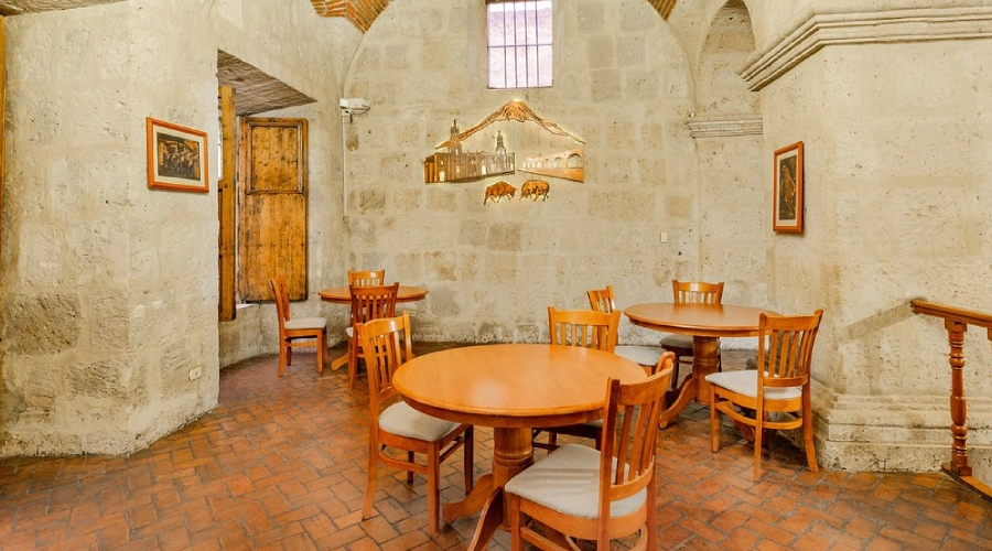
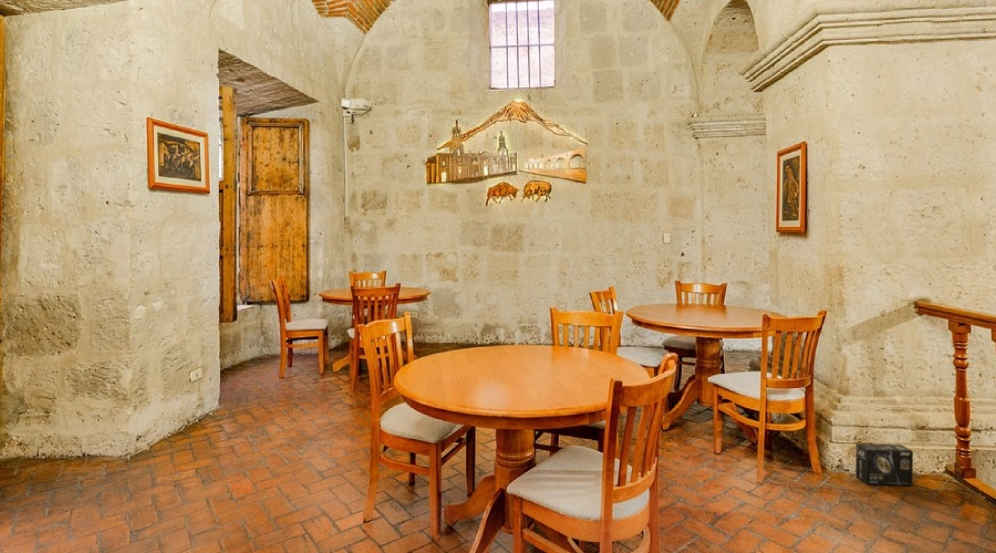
+ box (883, 463)
